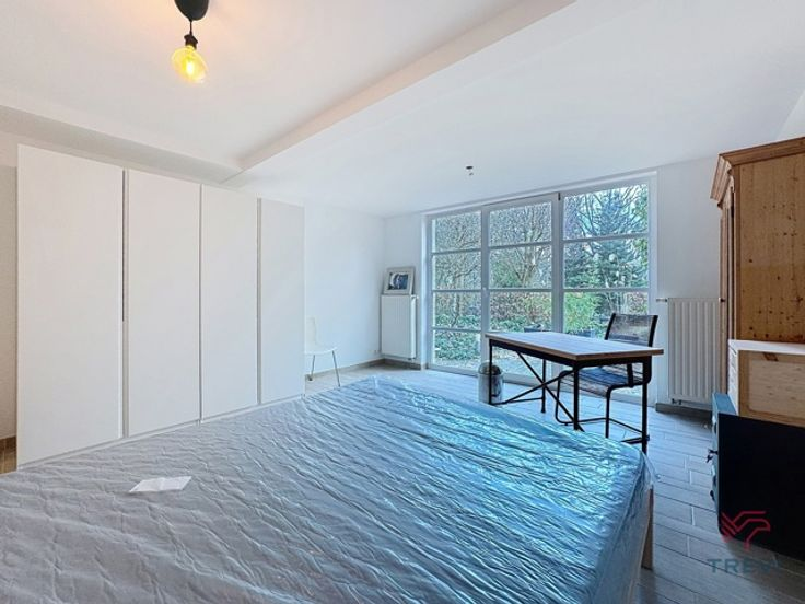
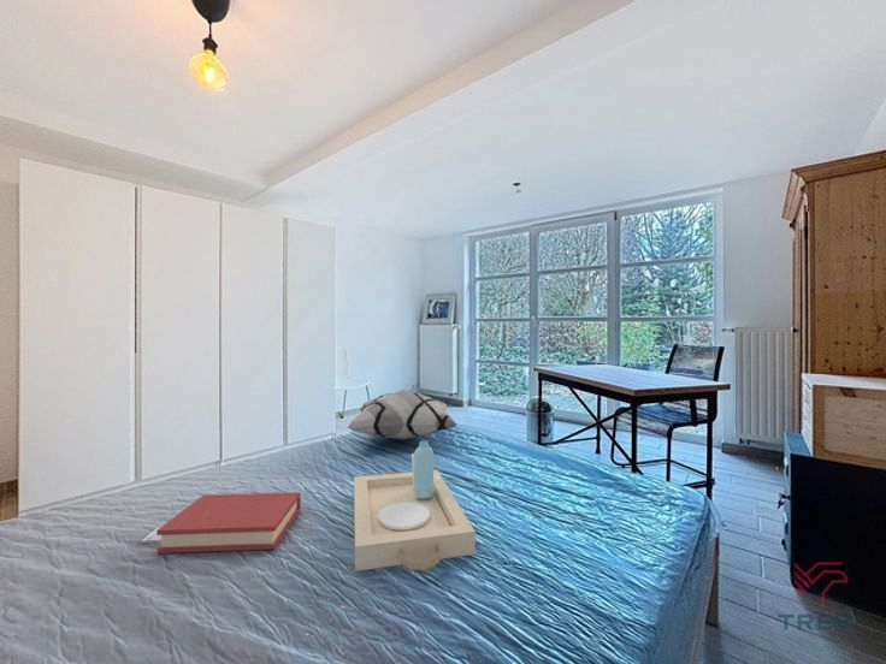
+ serving tray (404, 484)
+ hardback book (236, 518)
+ decorative pillow (403, 414)
